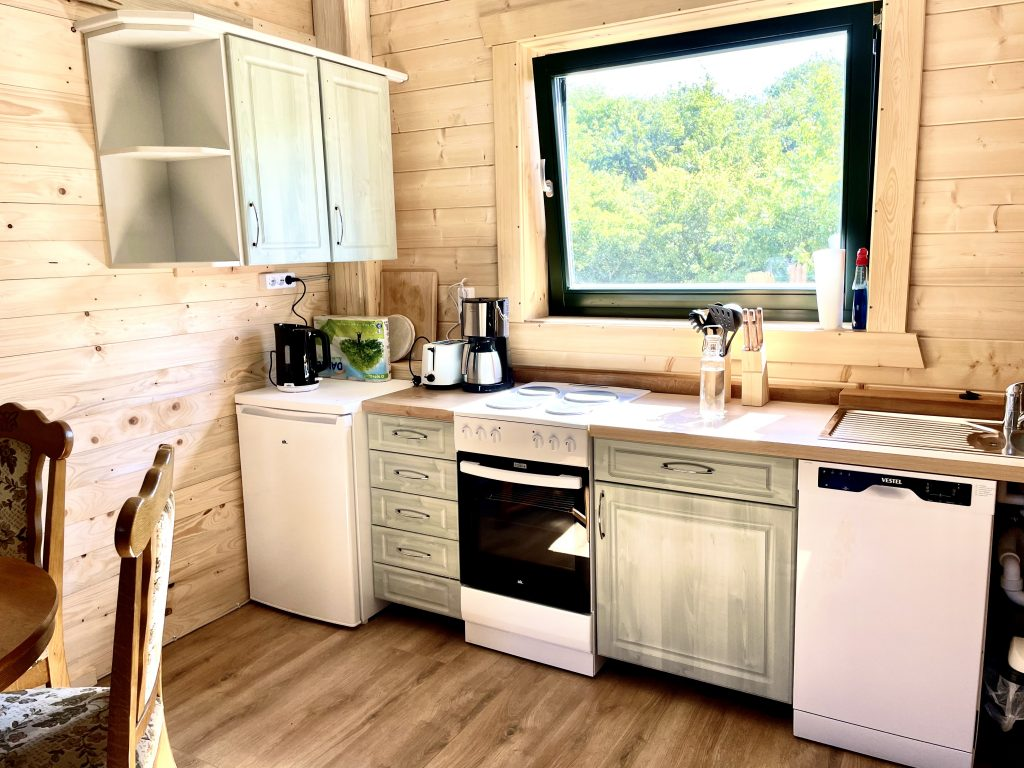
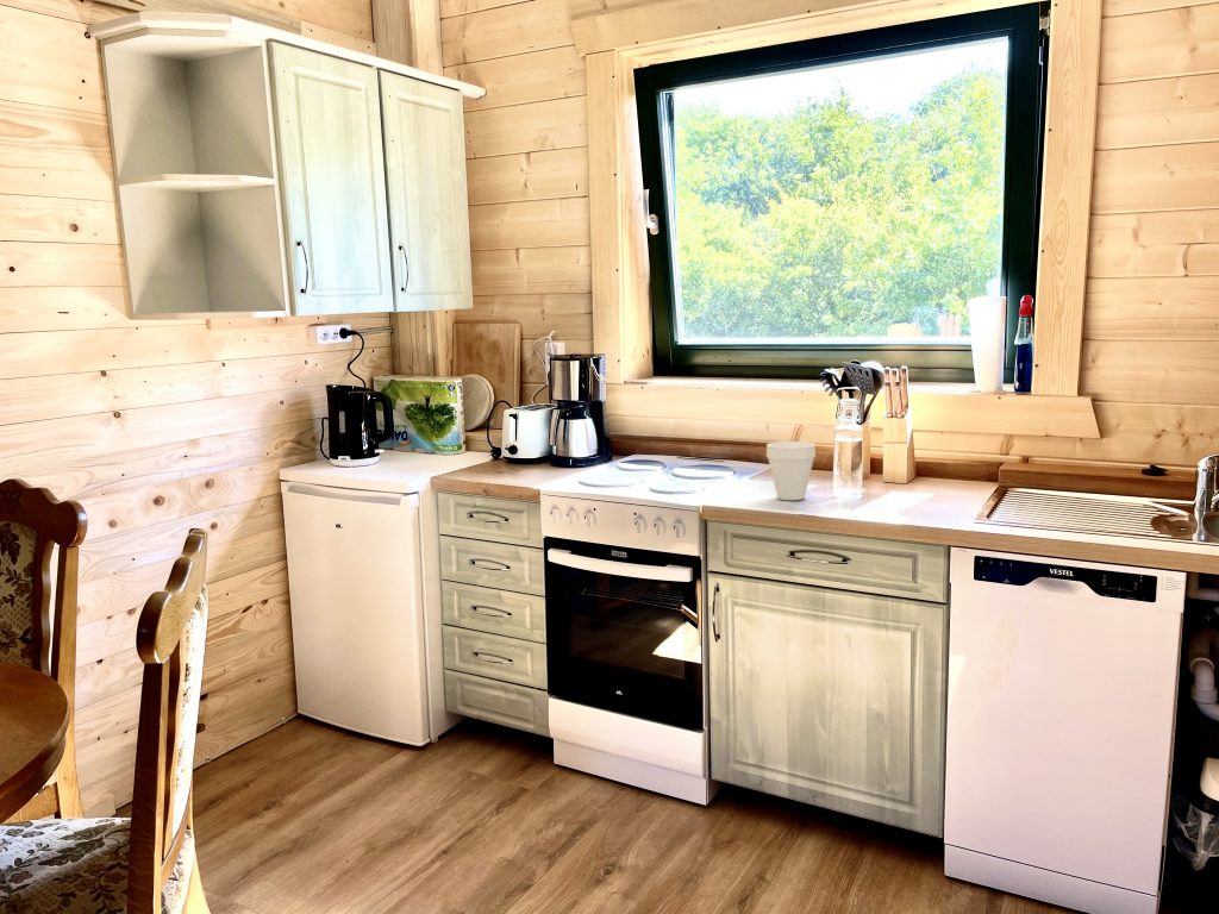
+ cup (790, 470)
